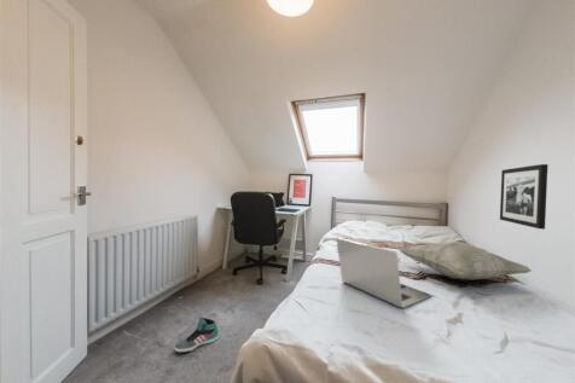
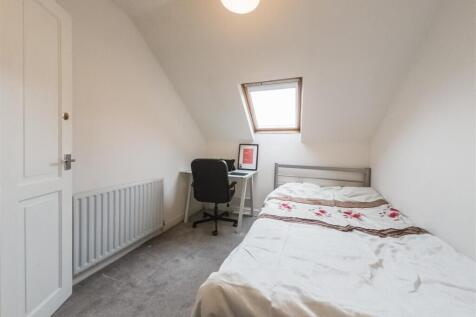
- sneaker (197, 331)
- picture frame (519, 195)
- laptop (382, 265)
- decorative pillow (458, 259)
